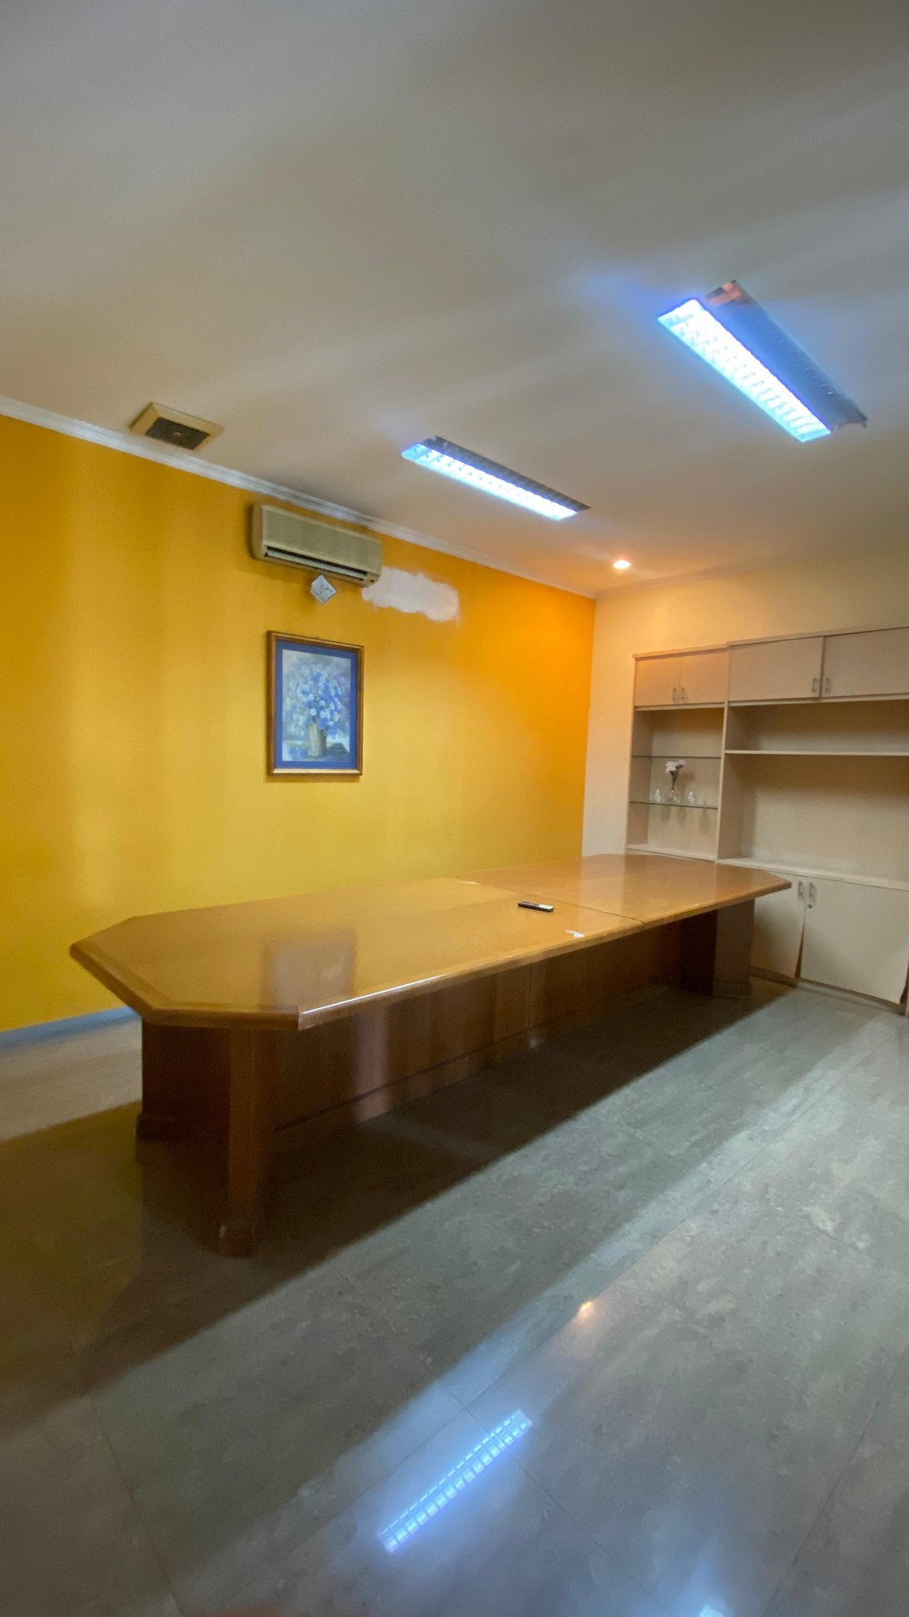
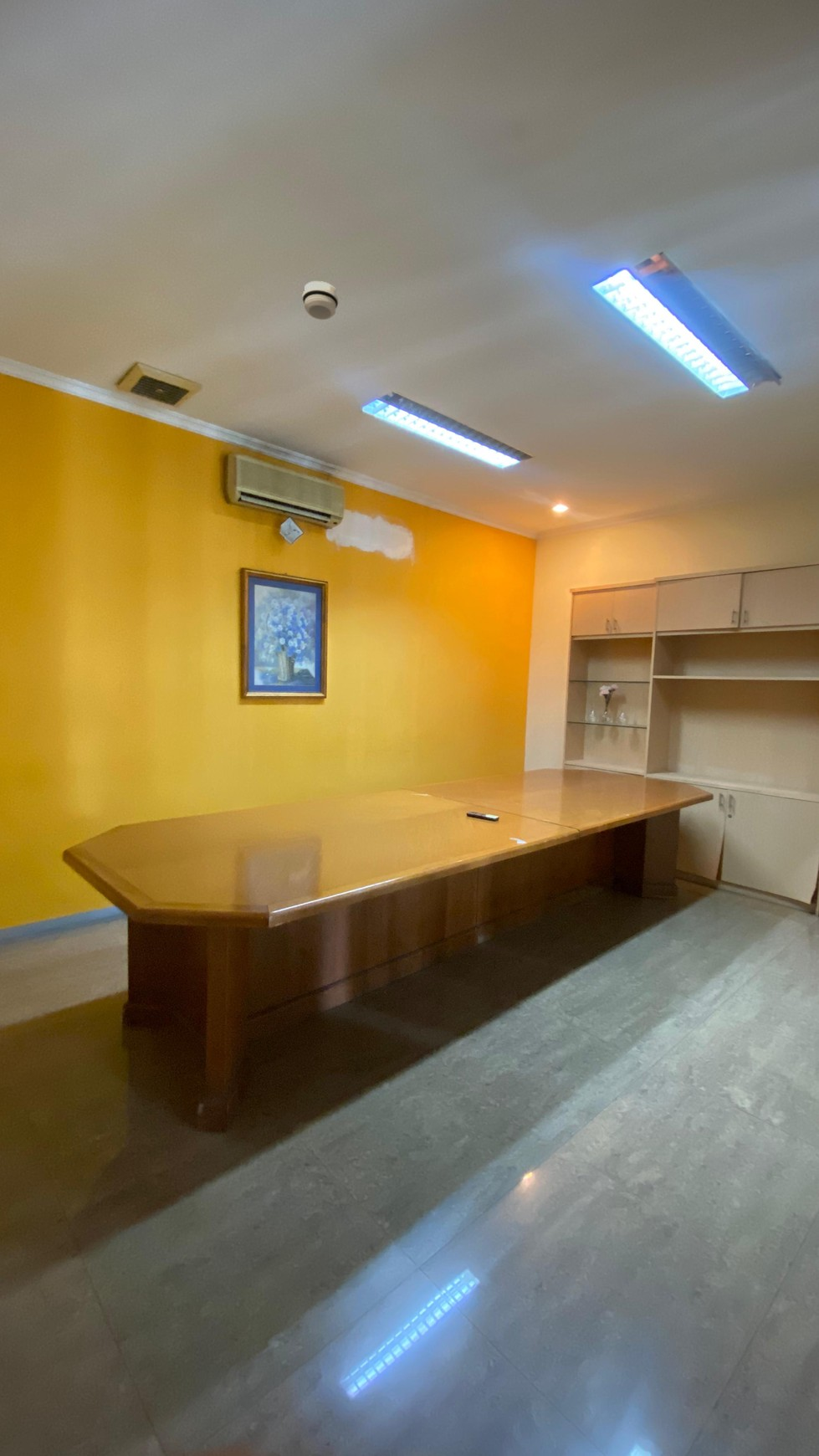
+ smoke detector (320, 301)
